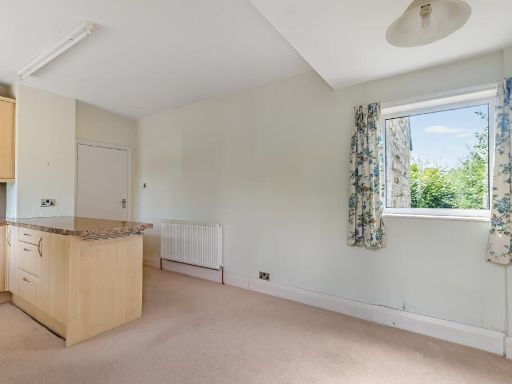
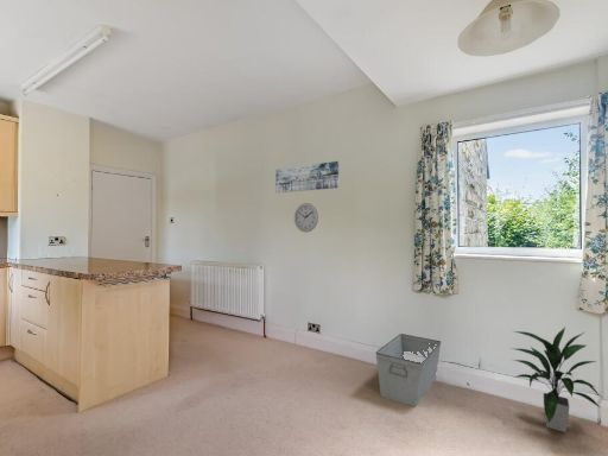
+ storage bin (410, 366)
+ indoor plant (553, 376)
+ wall clock (305, 217)
+ wall art (305, 178)
